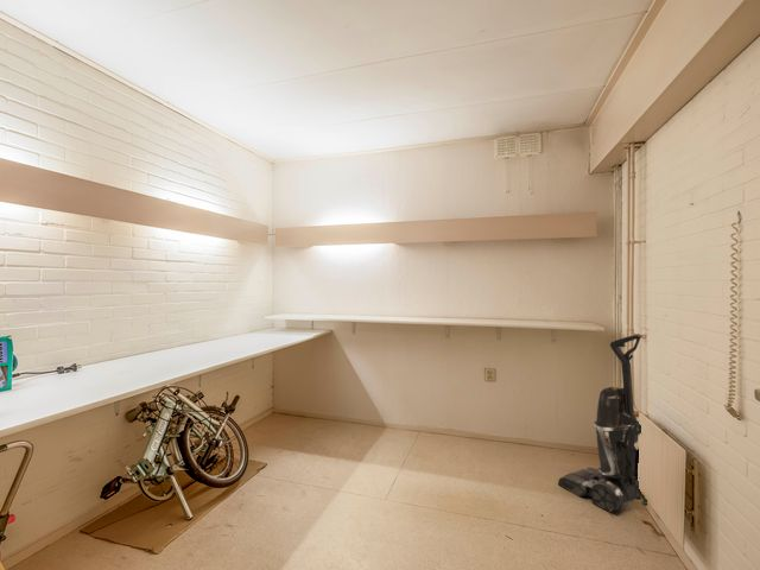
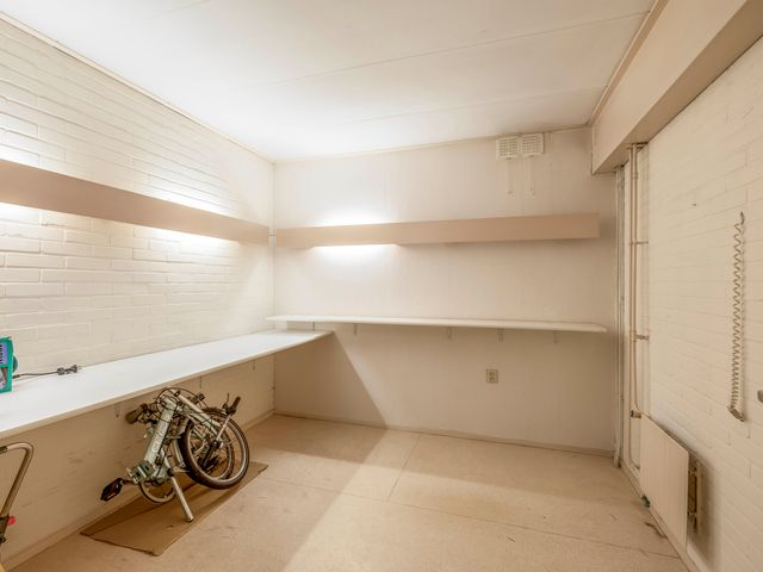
- vacuum cleaner (600, 411)
